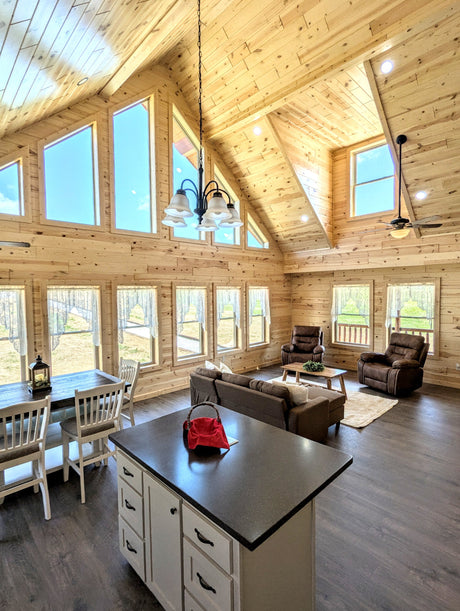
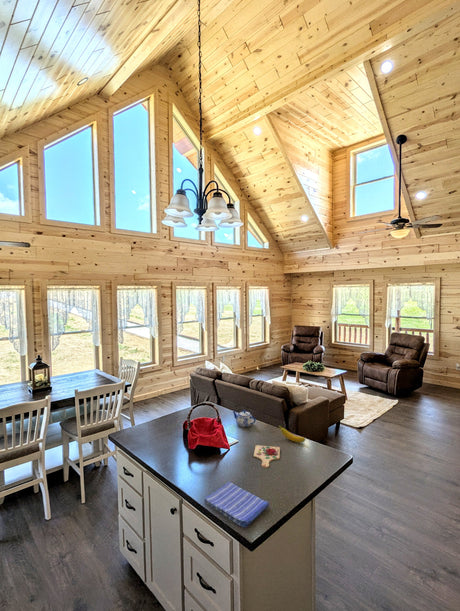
+ teapot (243, 417)
+ banana (291, 434)
+ dish towel (236, 501)
+ cutting board (266, 454)
